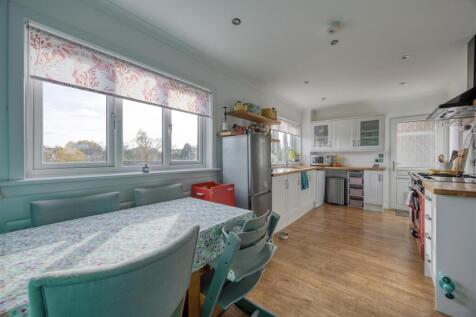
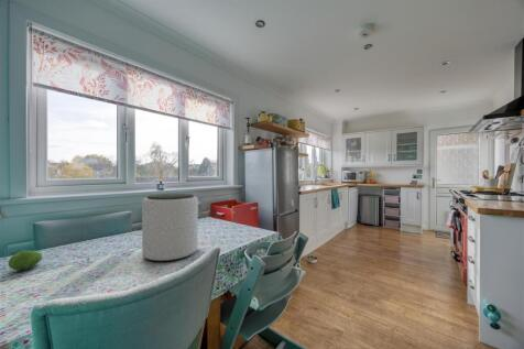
+ fruit (25, 259)
+ plant pot (171, 223)
